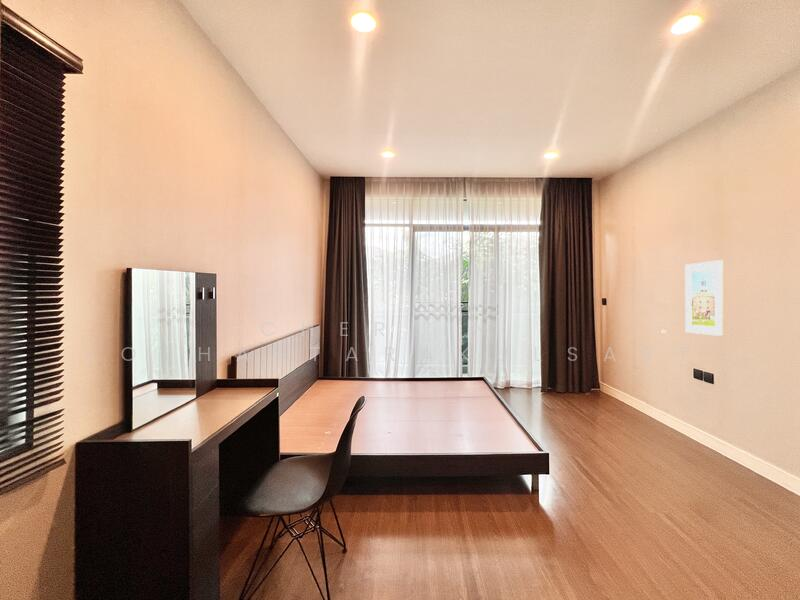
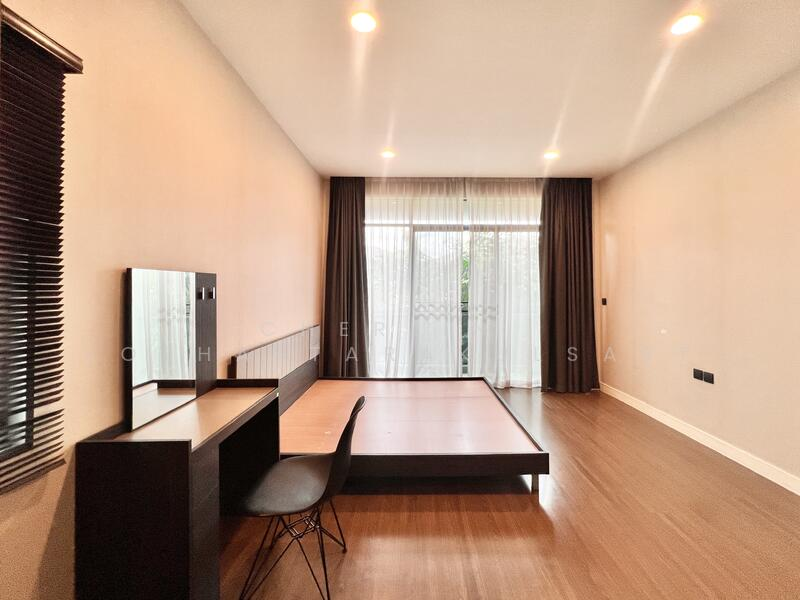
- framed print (703, 298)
